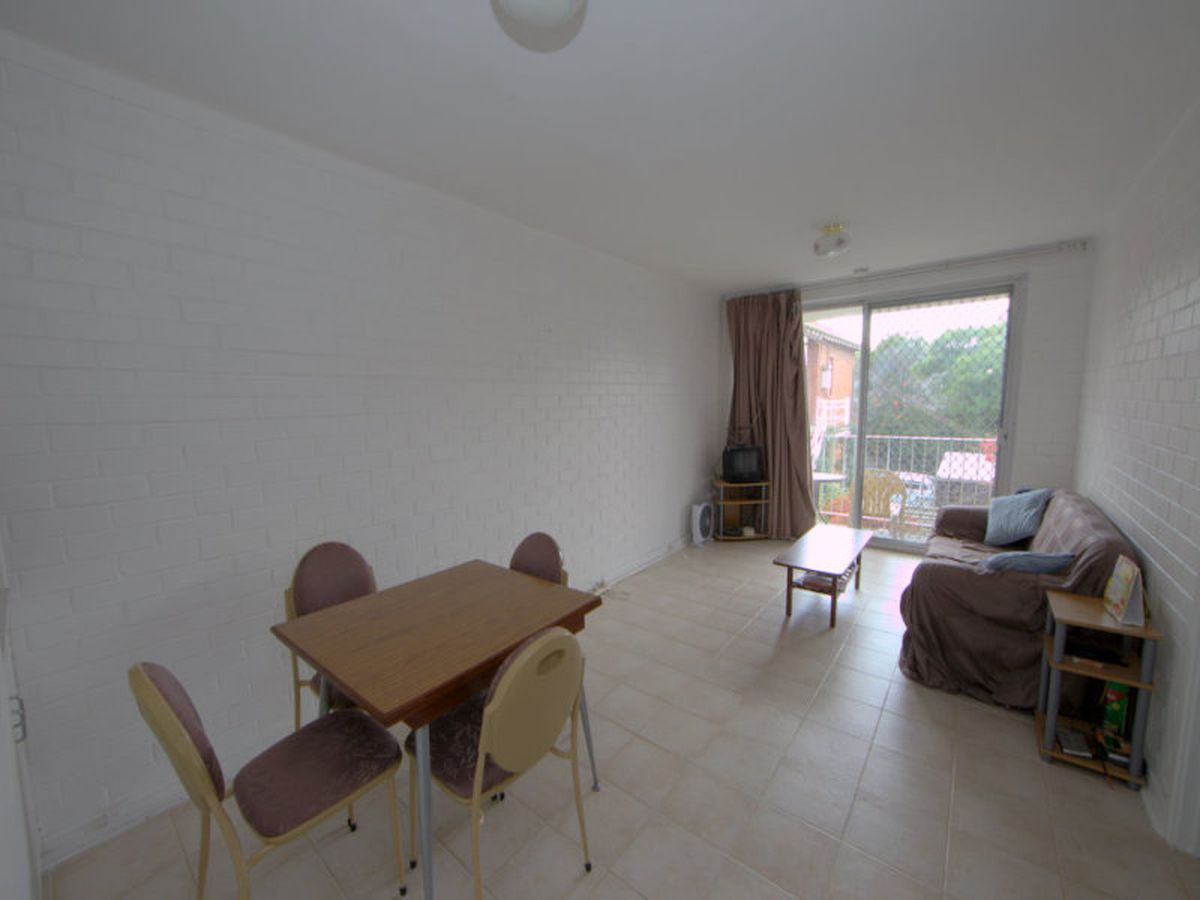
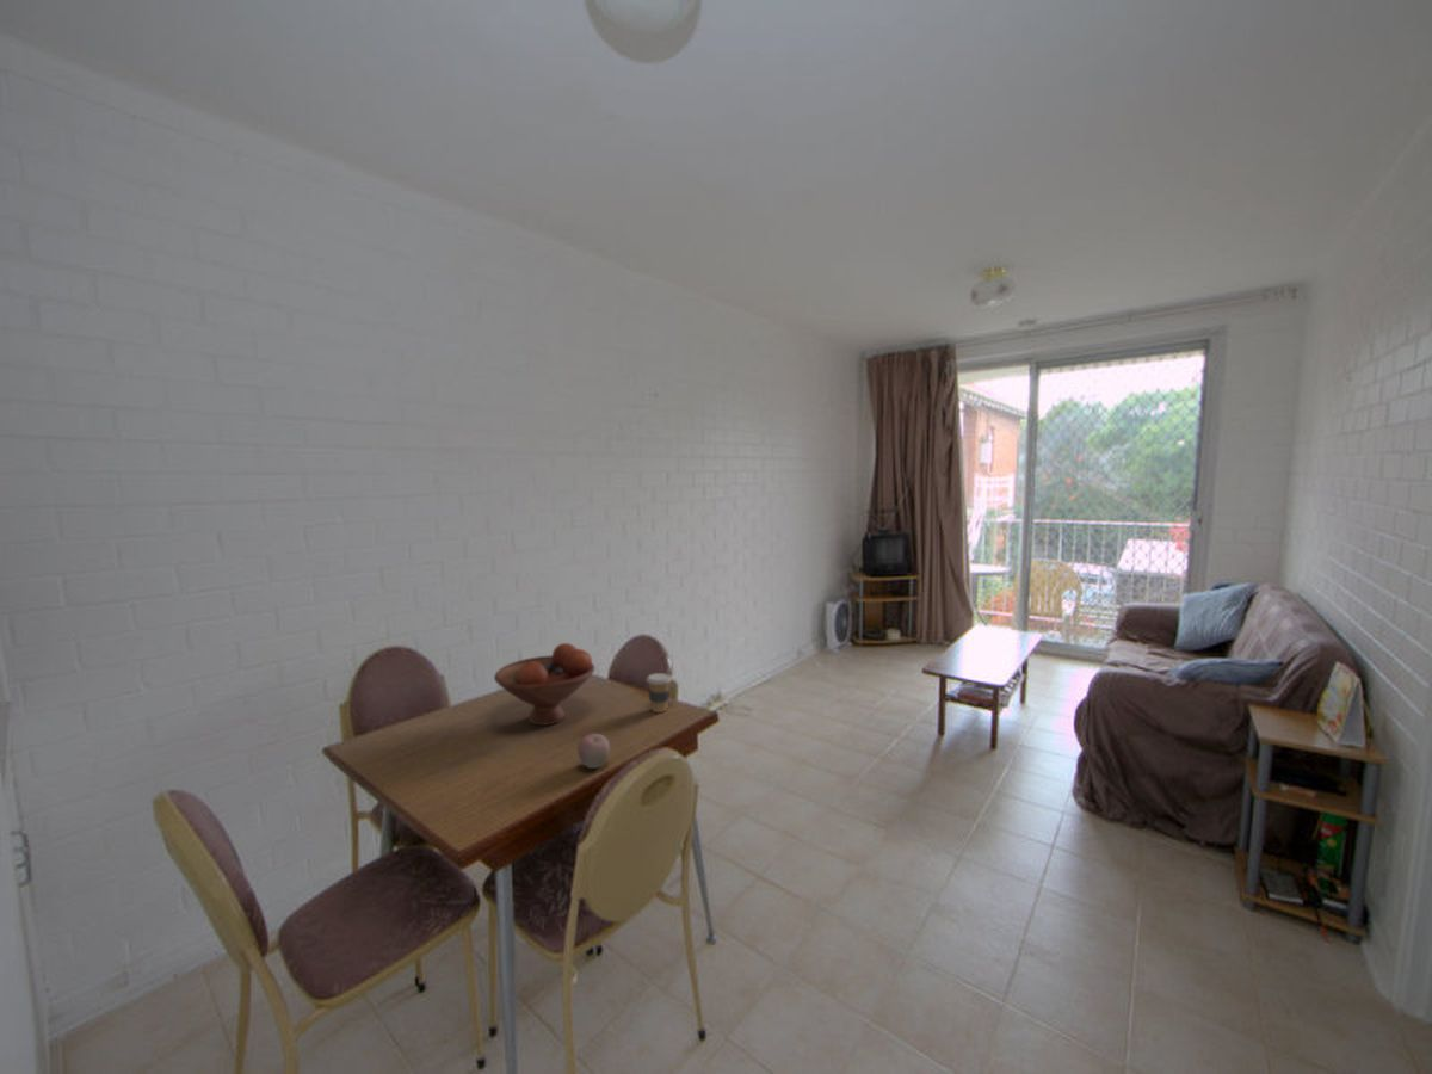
+ fruit bowl (545, 684)
+ coffee cup (659, 692)
+ apple (594, 751)
